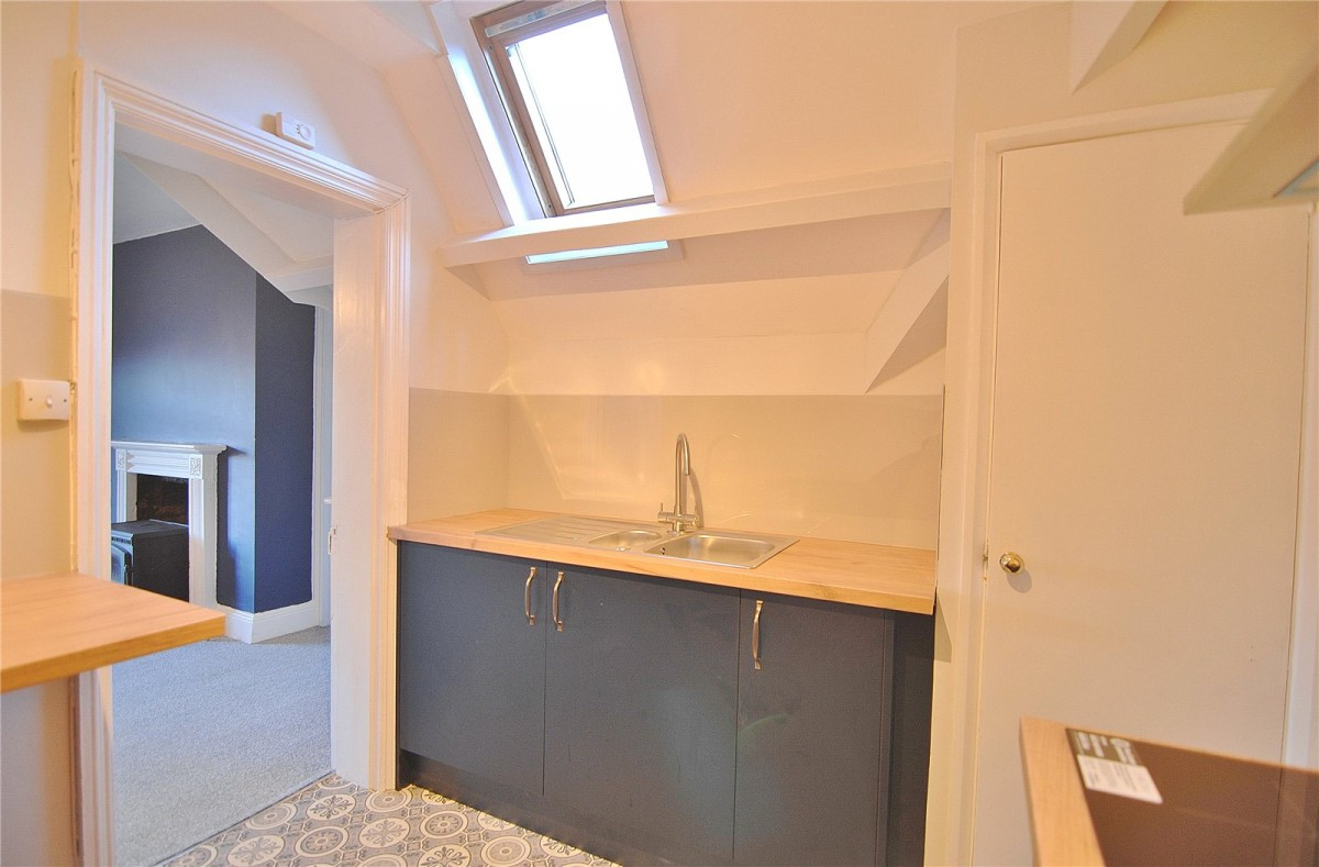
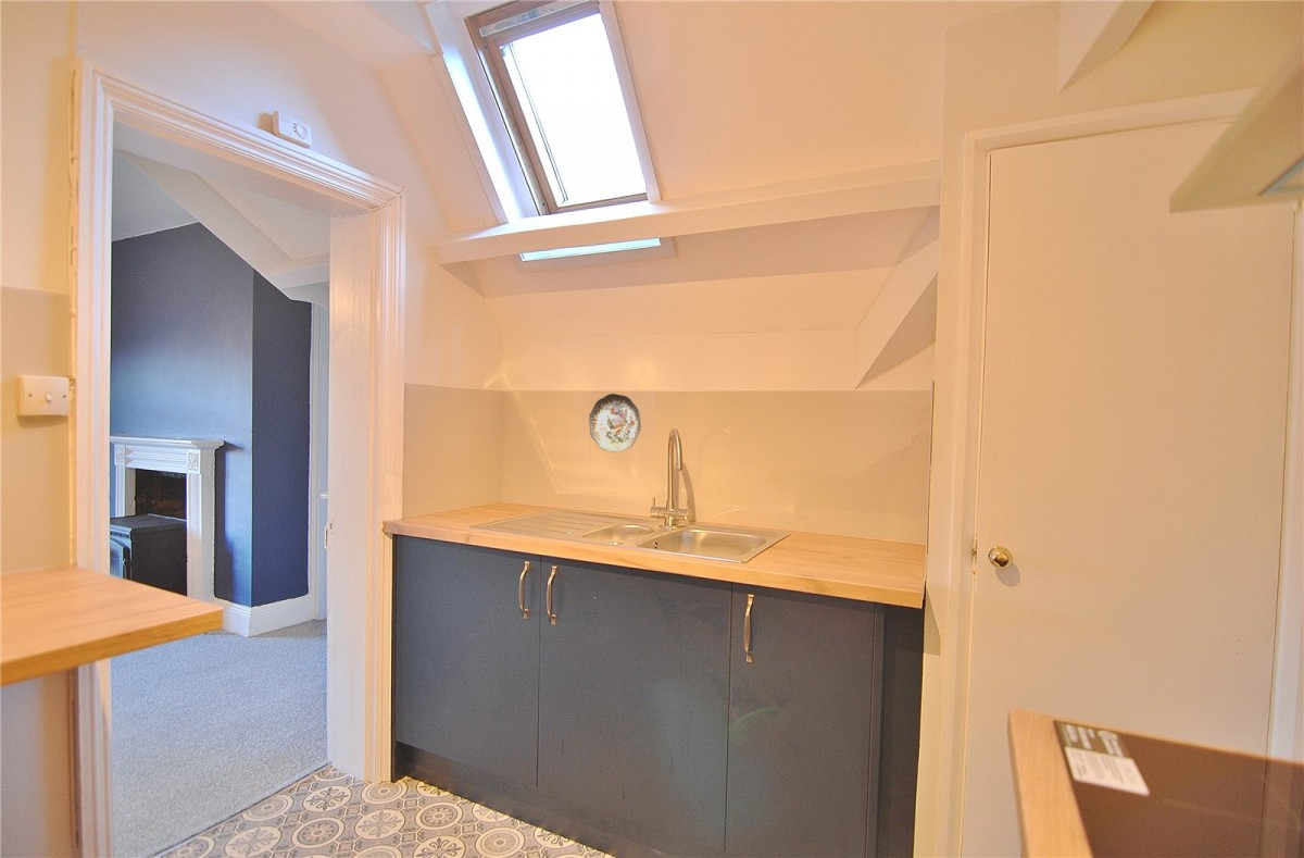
+ decorative plate (615, 423)
